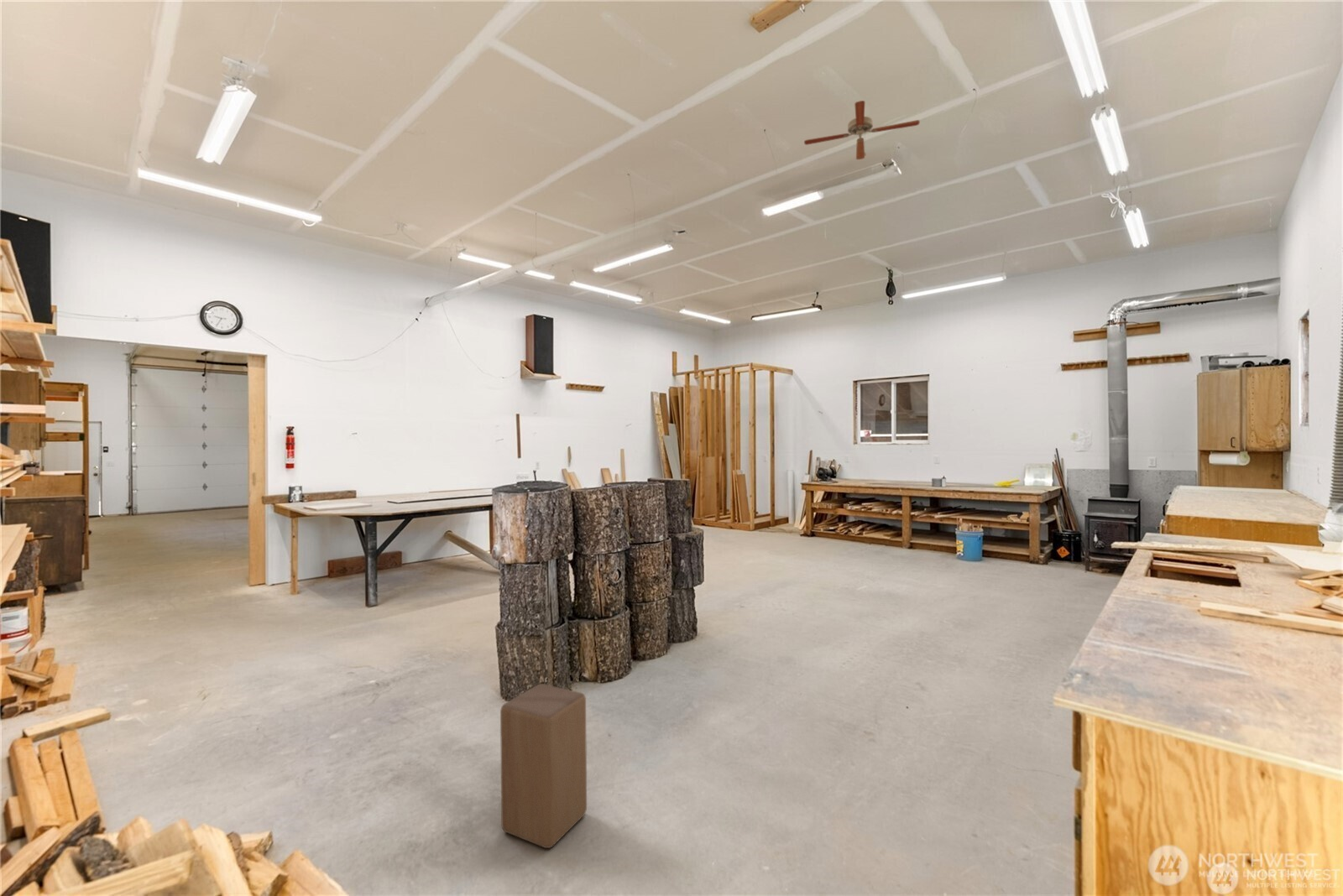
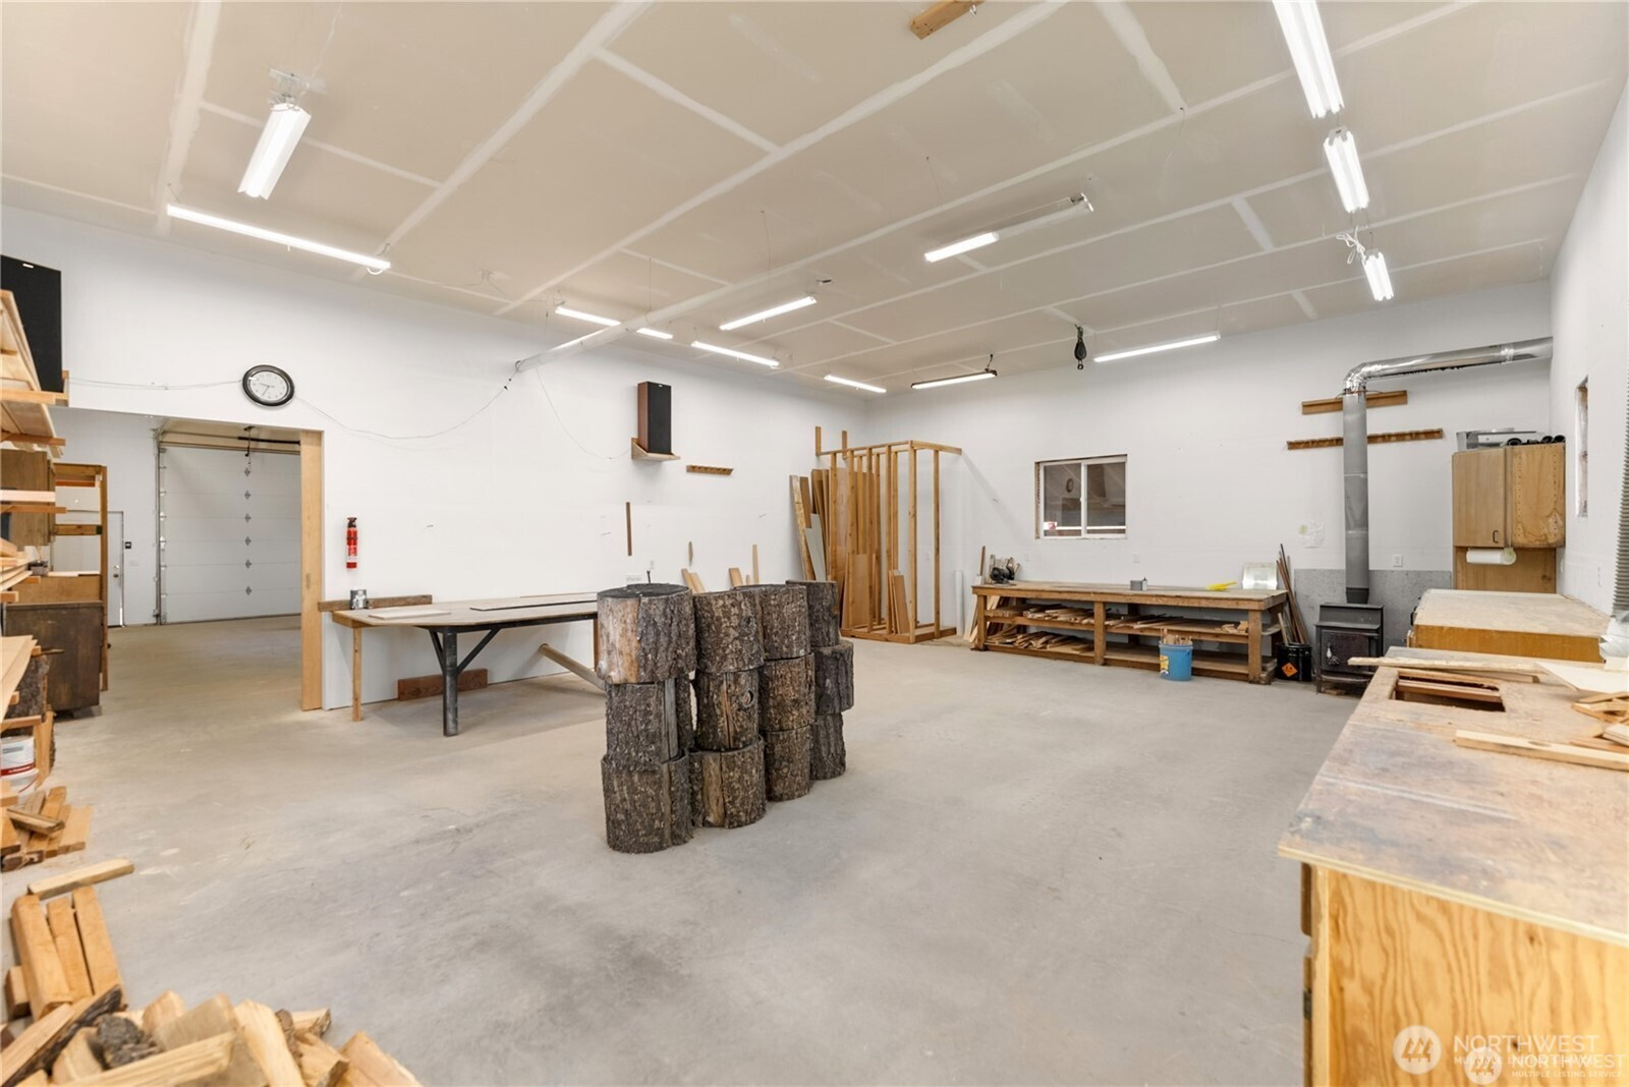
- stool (544, 760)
- ceiling fan (860, 133)
